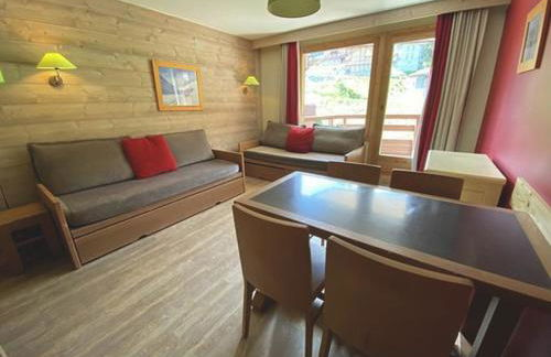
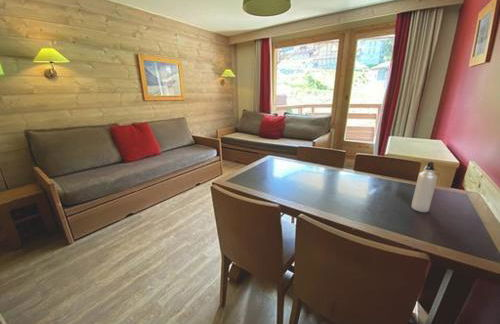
+ water bottle (425, 186)
